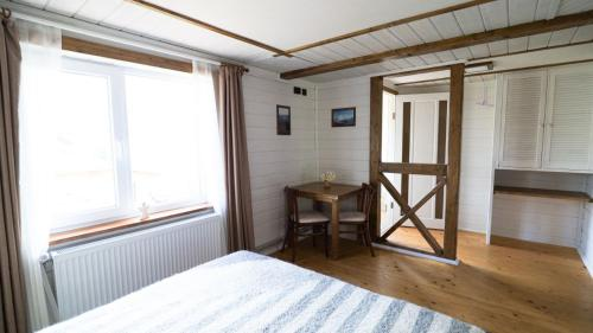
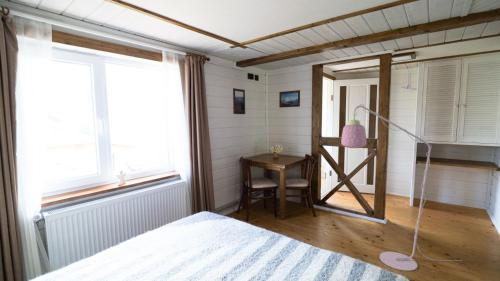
+ floor lamp (421, 186)
